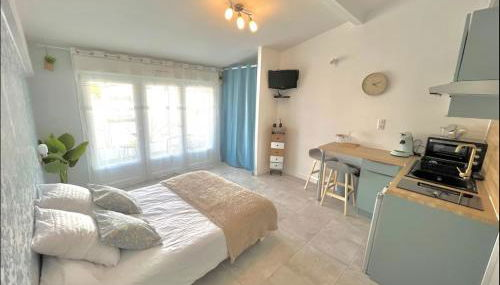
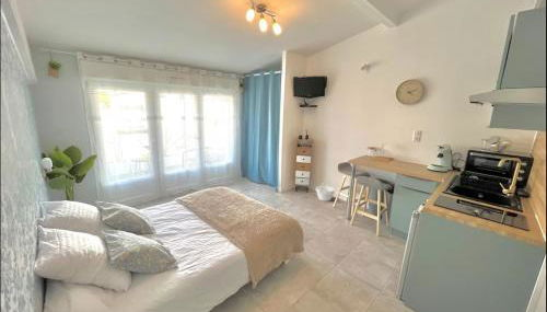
+ basket (325, 189)
